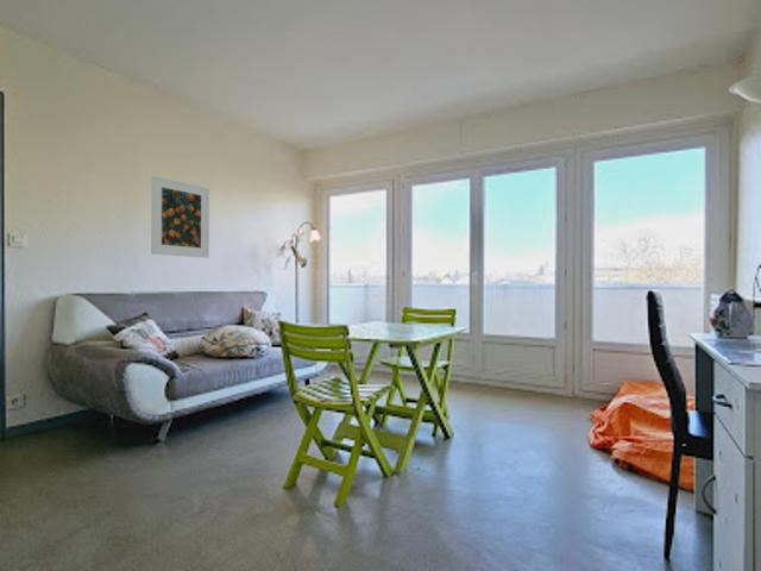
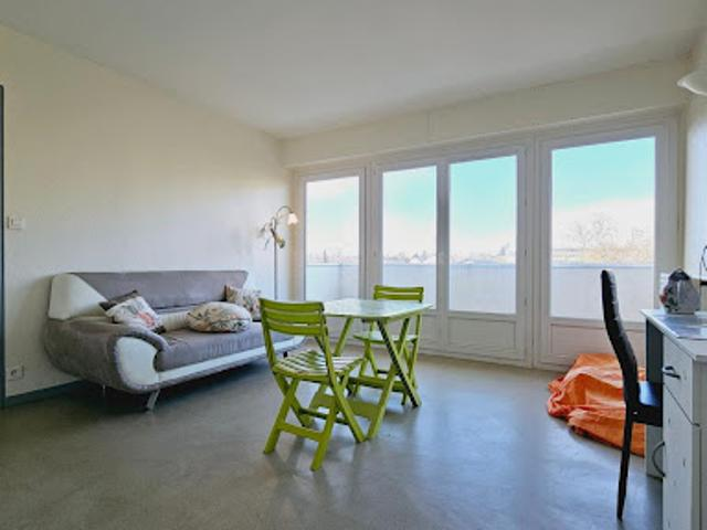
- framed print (181, 219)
